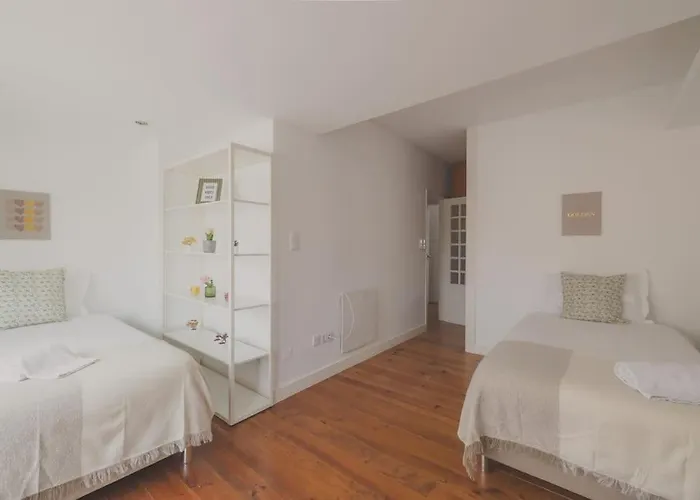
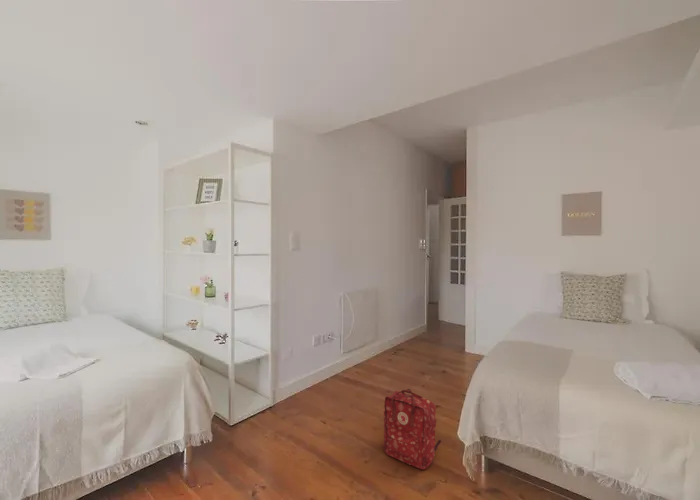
+ backpack (409, 420)
